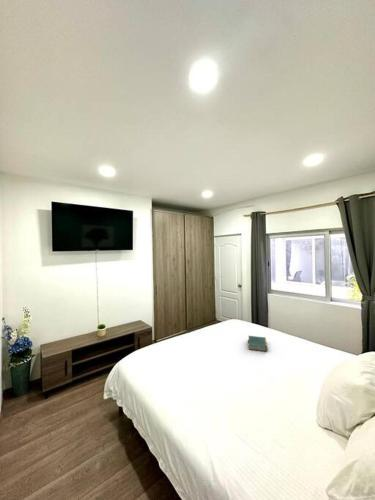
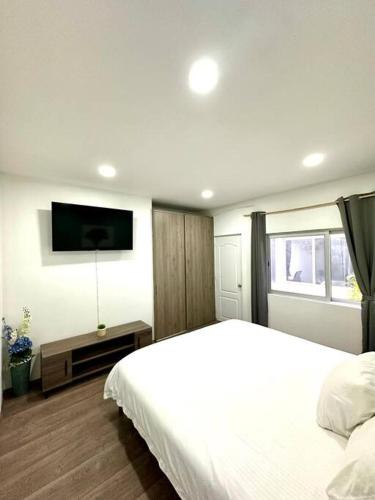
- book (257, 342)
